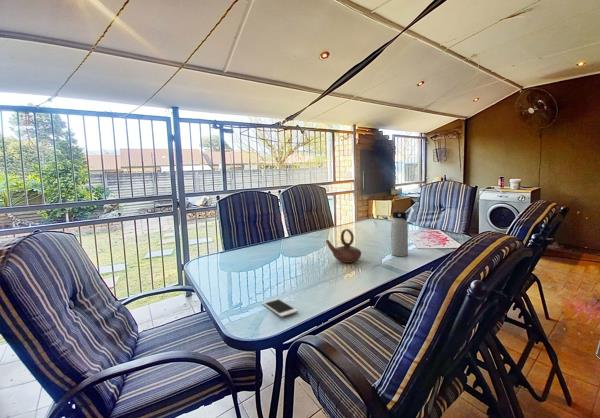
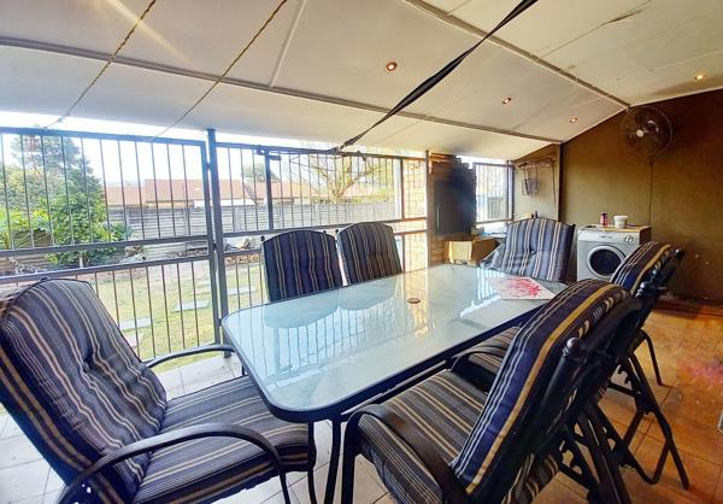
- cell phone (279, 306)
- water bottle (399, 233)
- teapot (343, 246)
